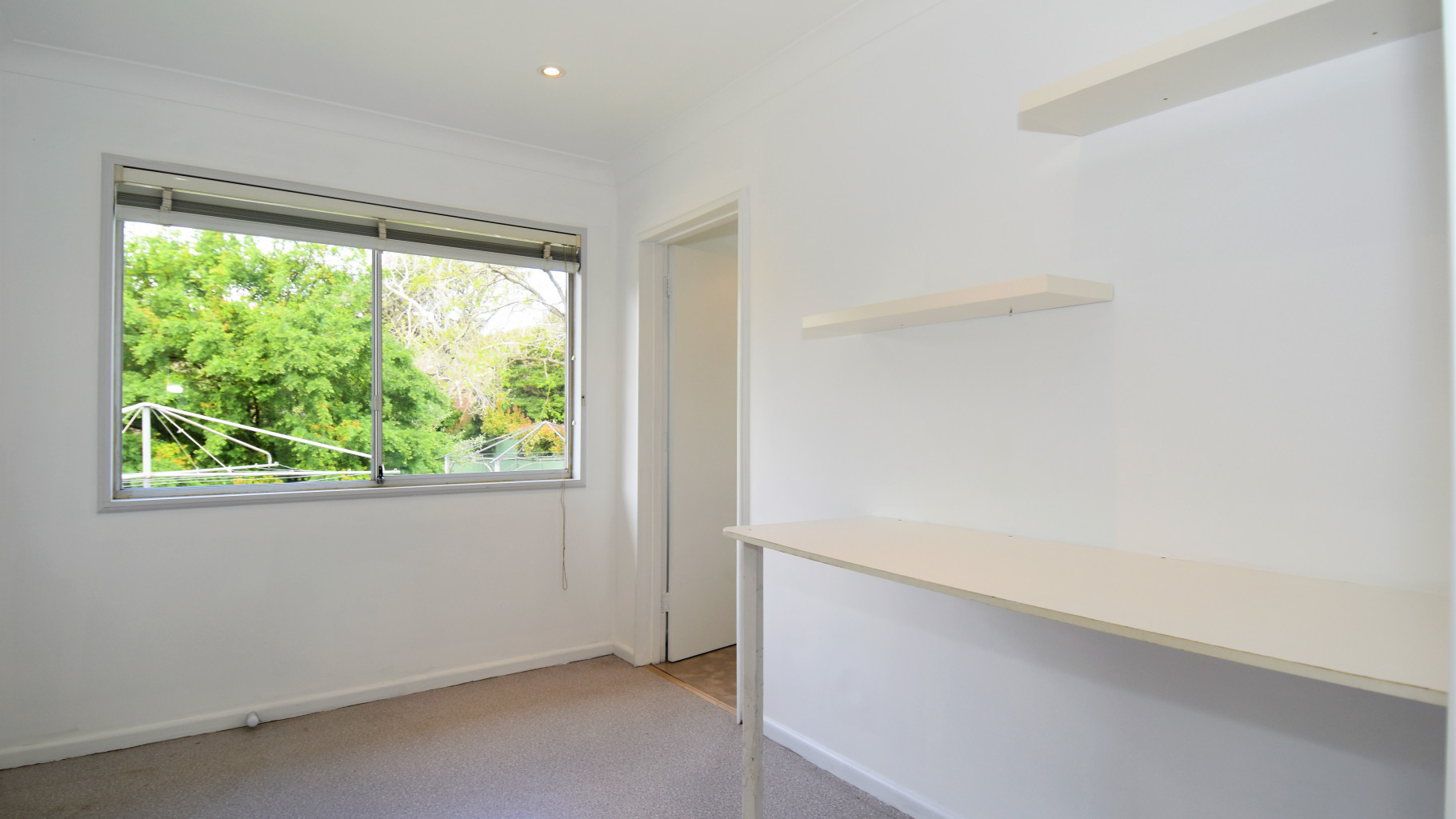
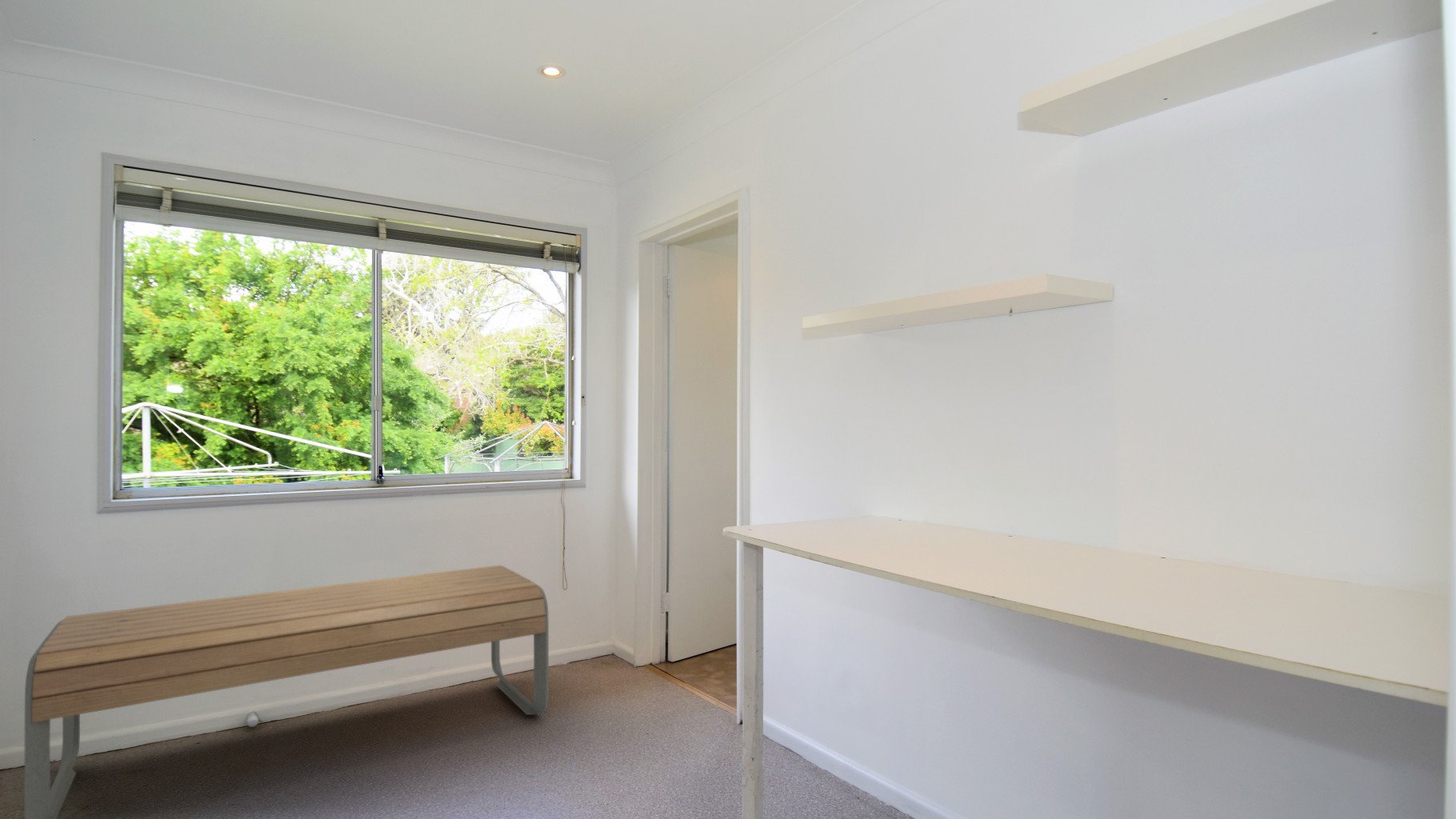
+ bench (321, 669)
